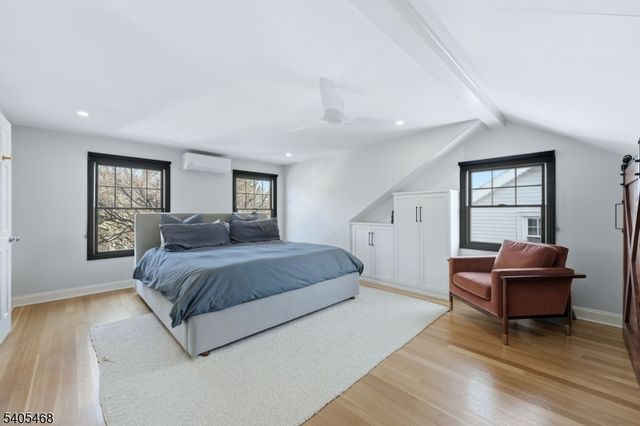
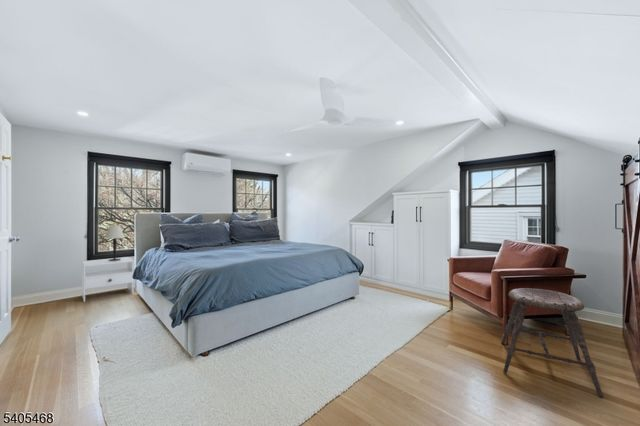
+ nightstand (108, 277)
+ table lamp (114, 242)
+ stool (541, 332)
